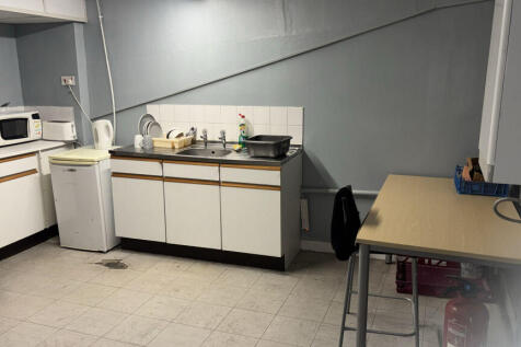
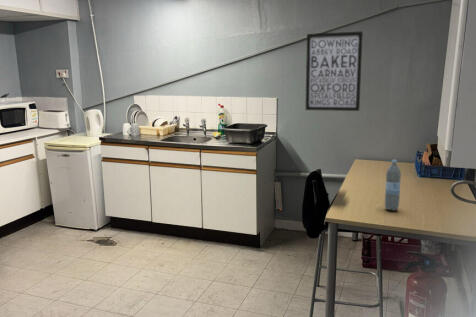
+ water bottle (392, 185)
+ wall art (333, 72)
